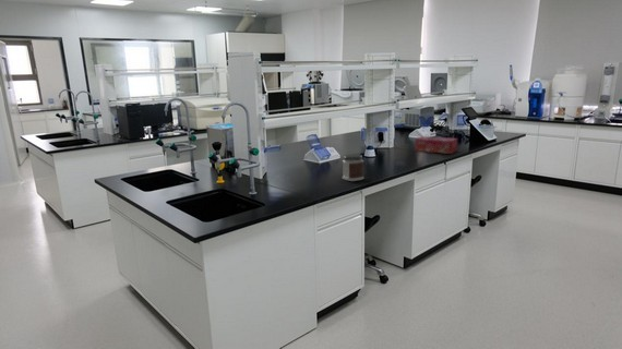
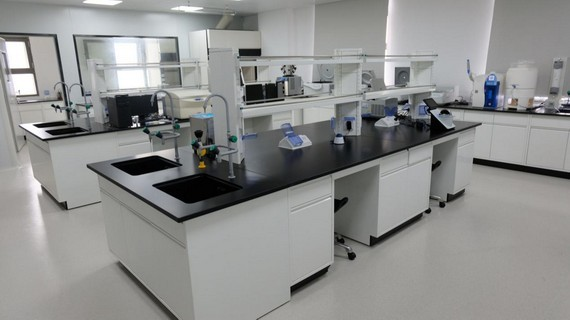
- tissue box (435, 144)
- jar (352, 167)
